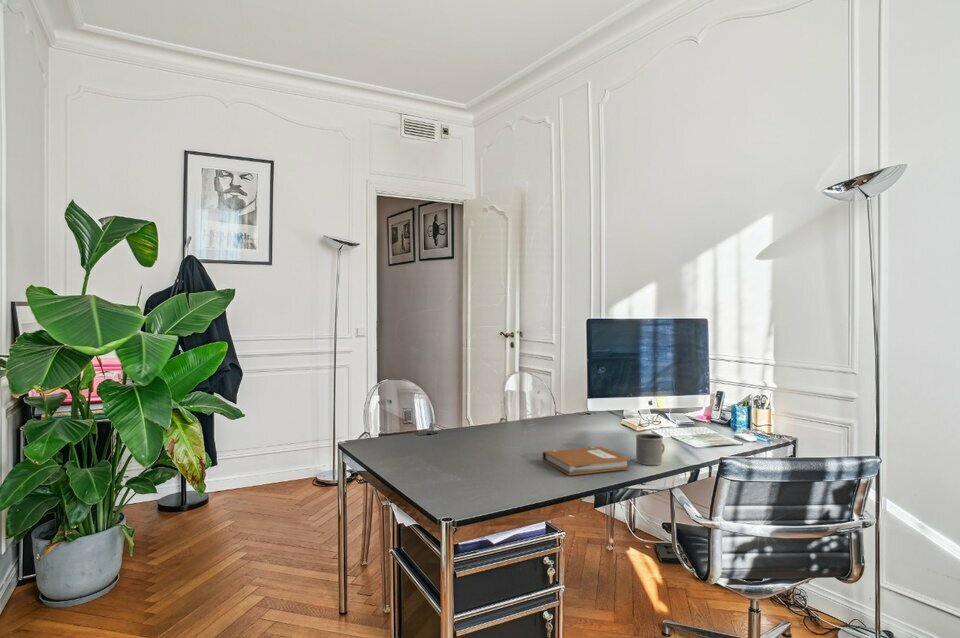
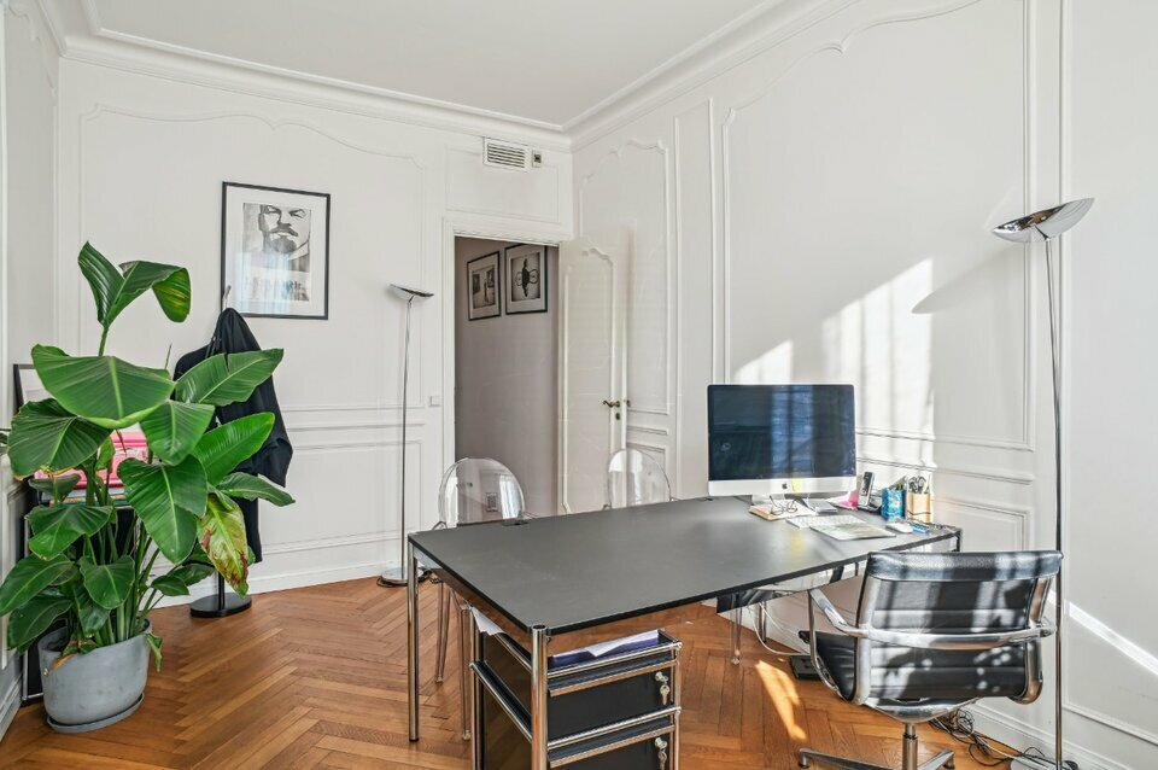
- notebook (586, 459)
- mug (651, 448)
